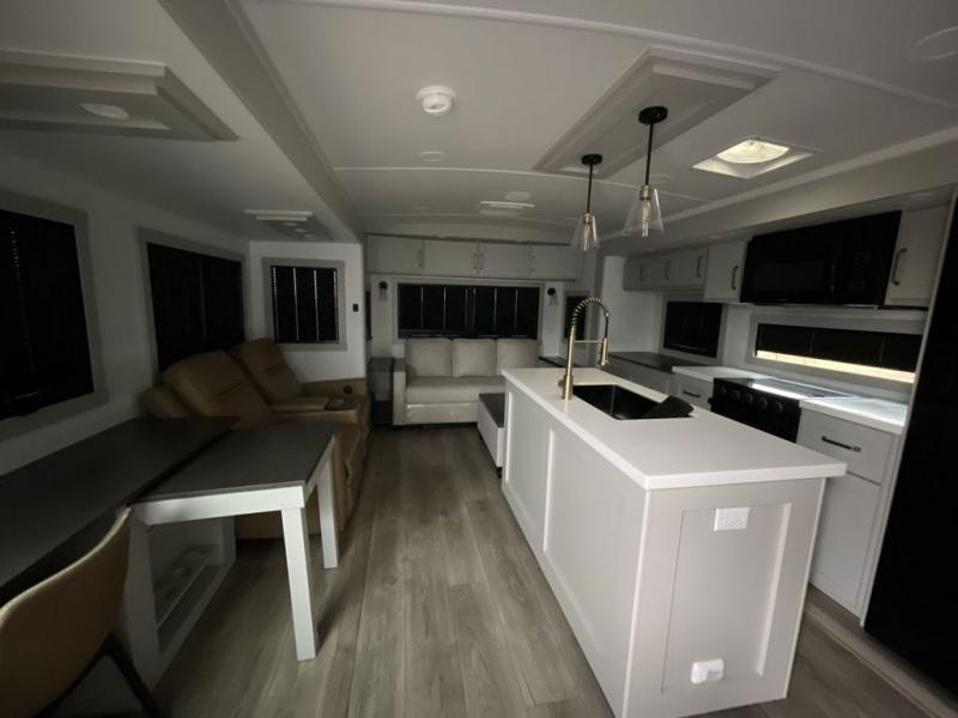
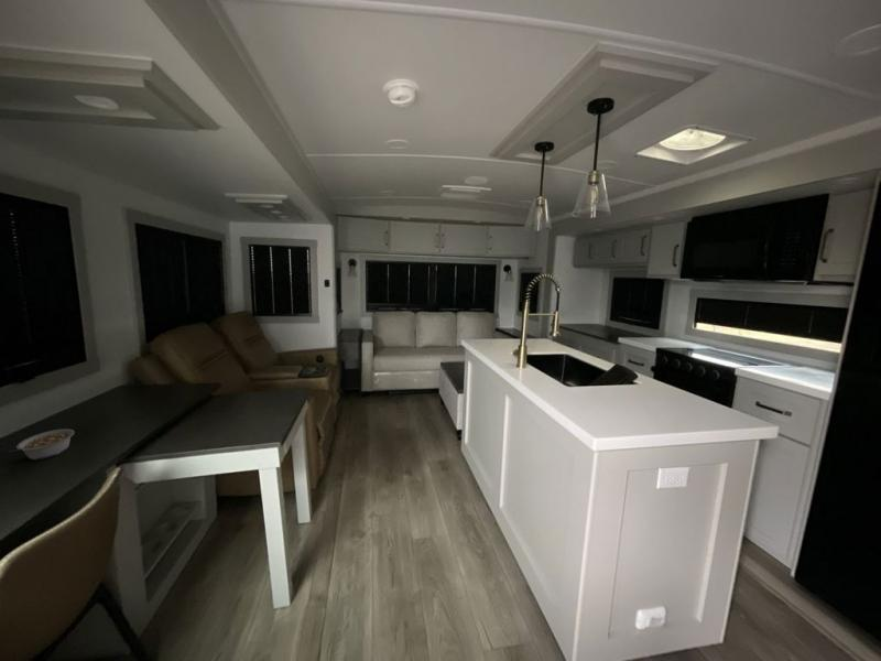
+ legume (46, 444)
